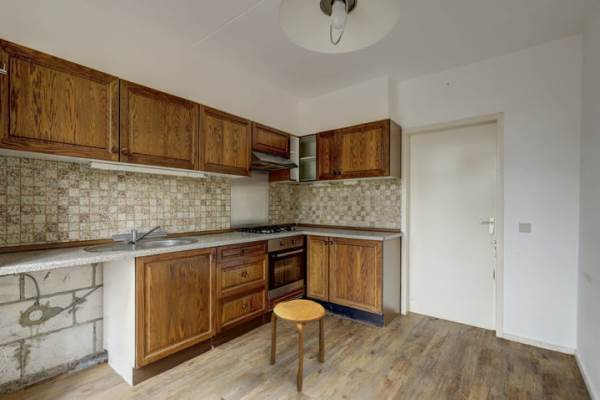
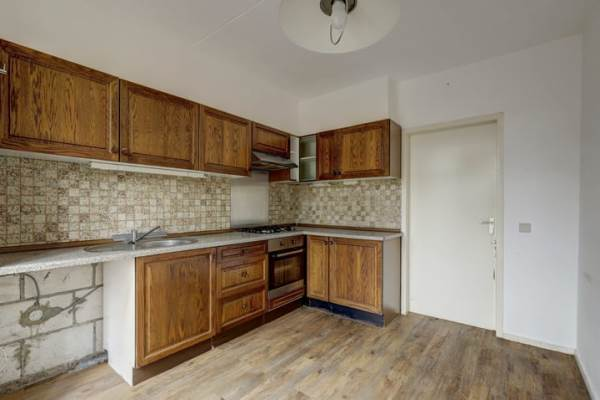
- stool (299, 338)
